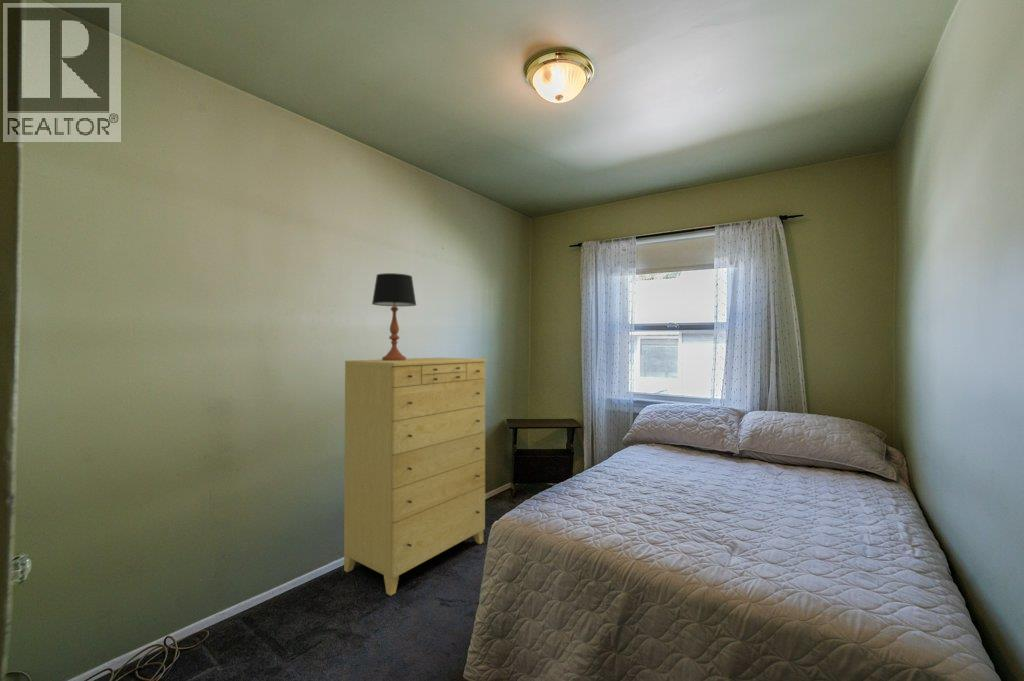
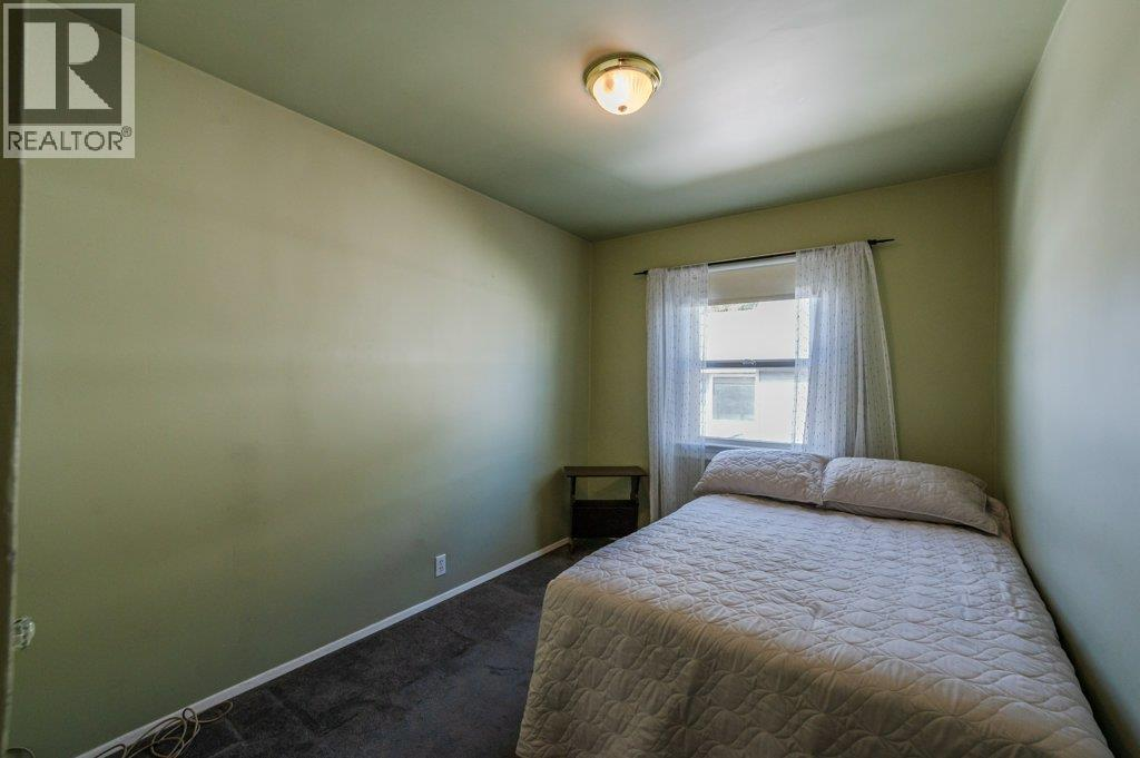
- table lamp (394, 317)
- dresser (421, 457)
